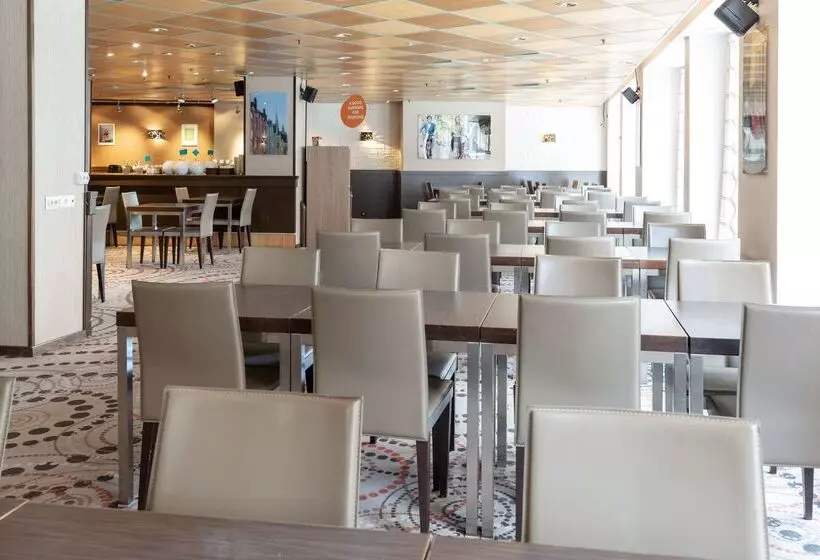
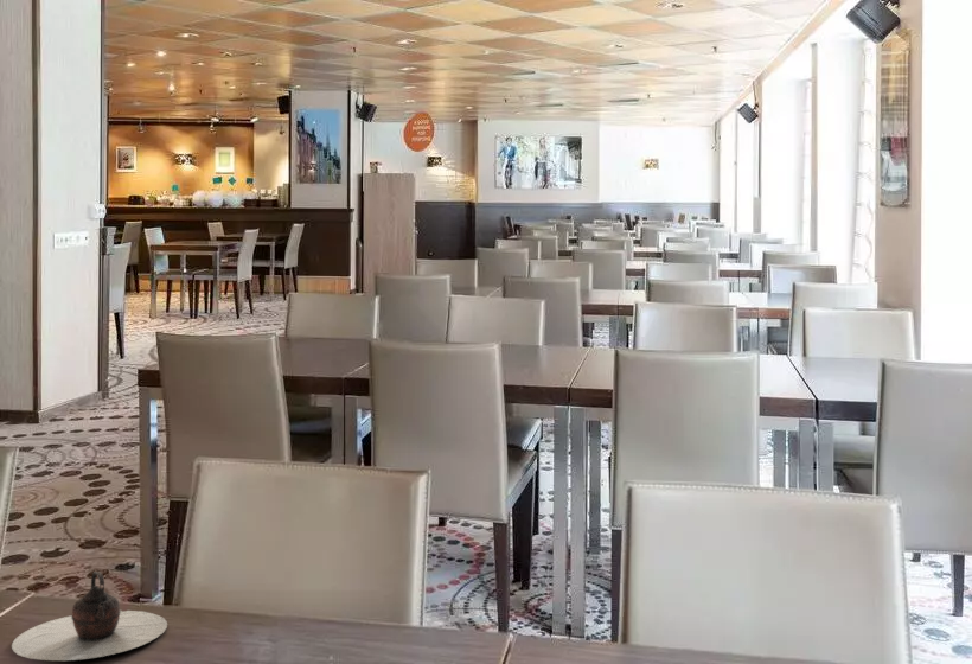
+ teapot (91, 602)
